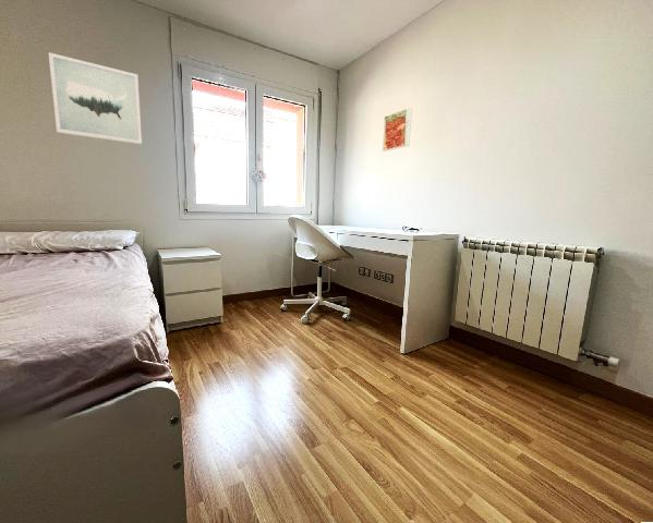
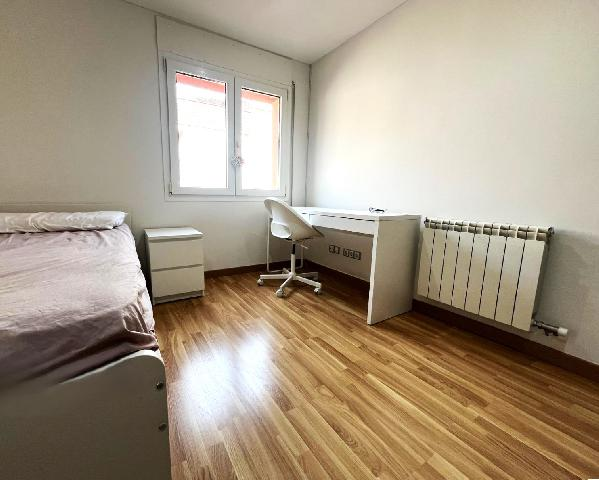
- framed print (396, 131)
- wall art (99, 102)
